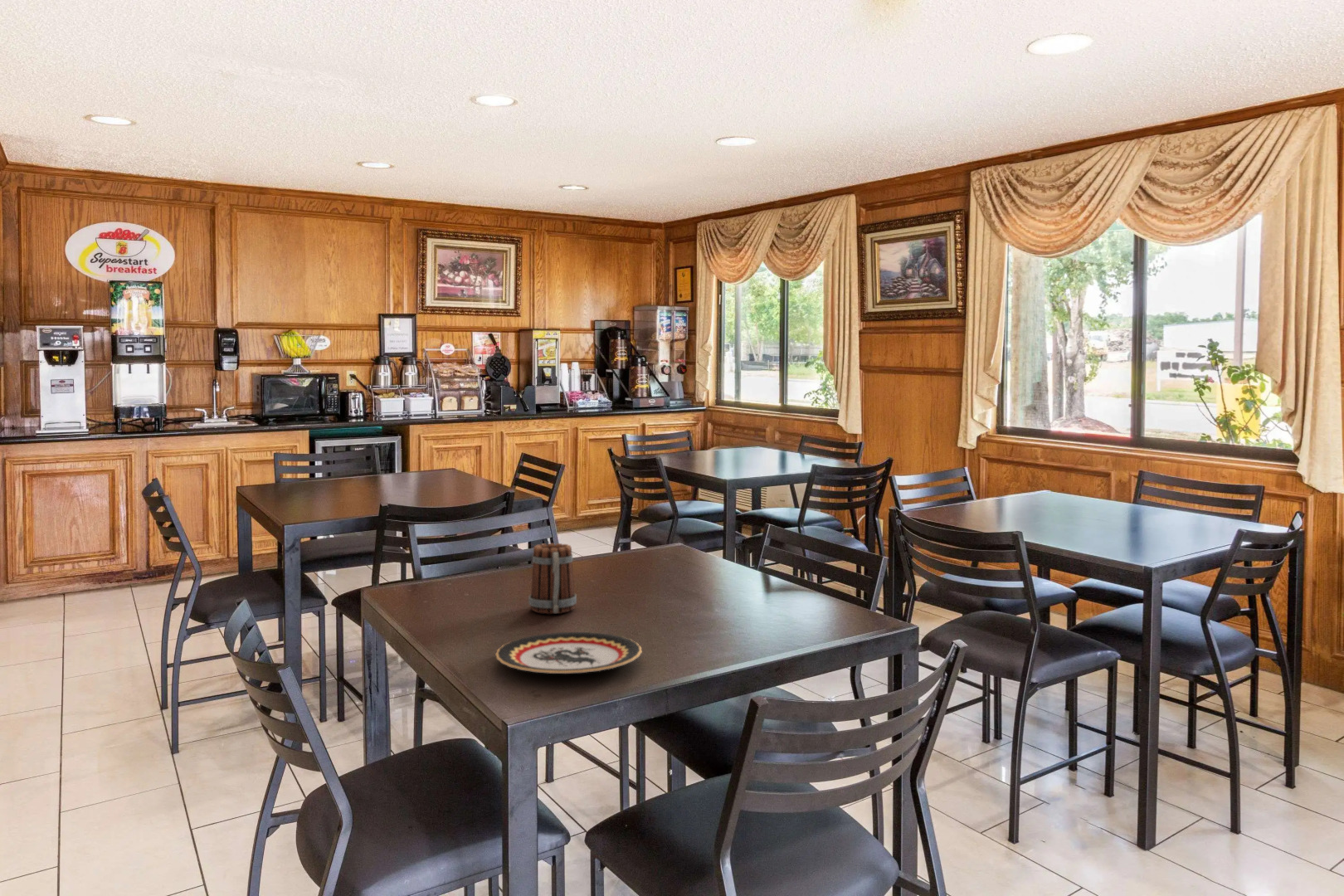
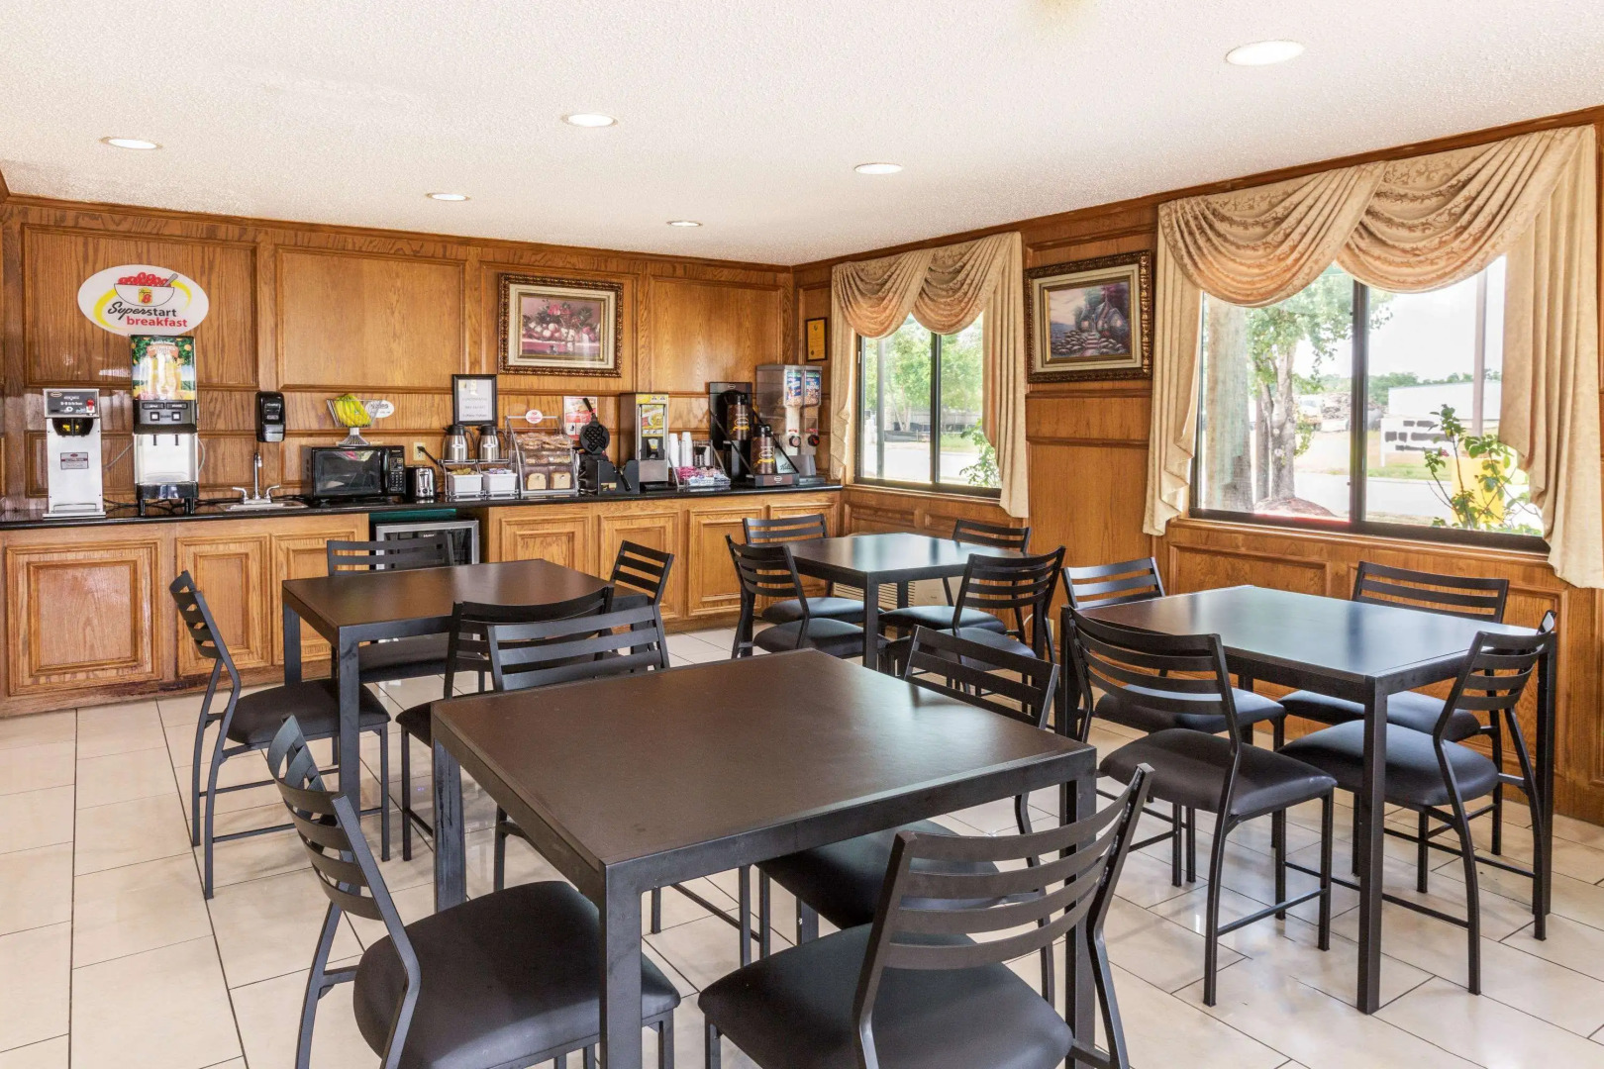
- mug (553, 579)
- plate (569, 655)
